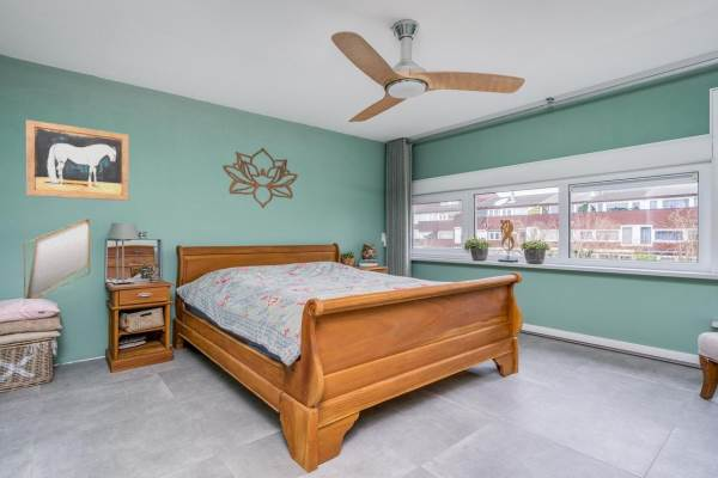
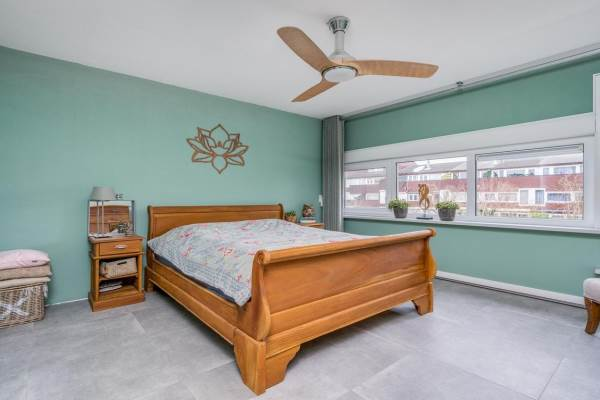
- home mirror (57, 258)
- wall art (80, 163)
